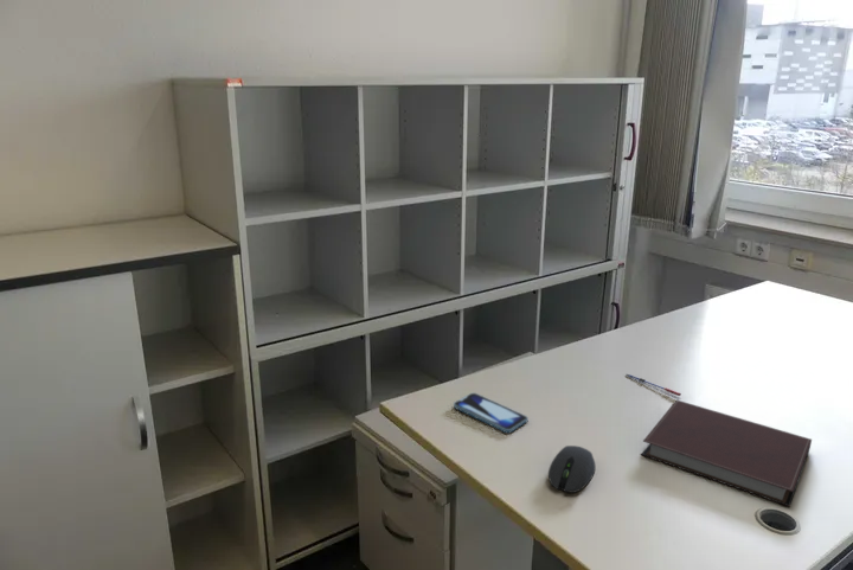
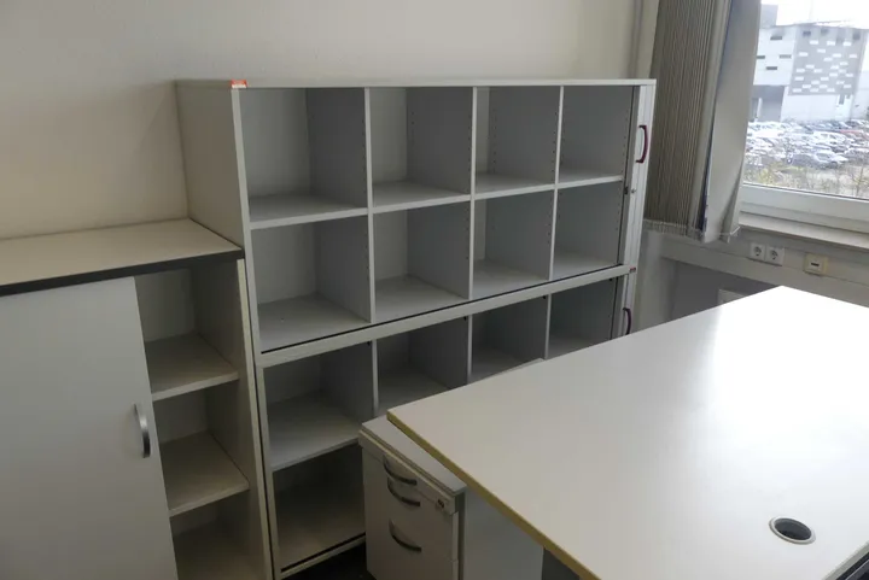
- pen (652, 384)
- computer mouse (572, 463)
- smartphone (489, 411)
- notebook (726, 446)
